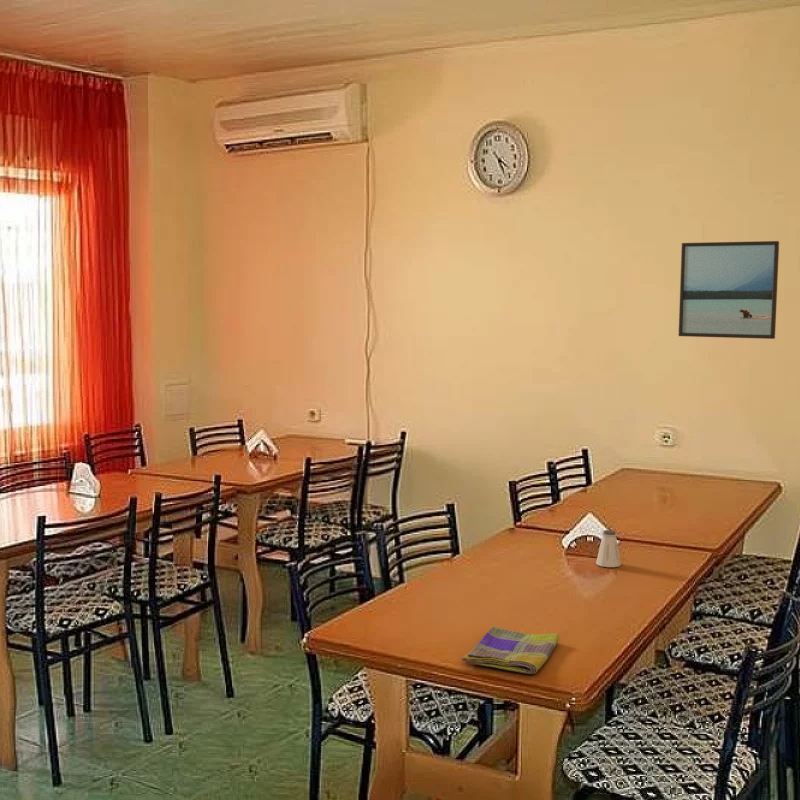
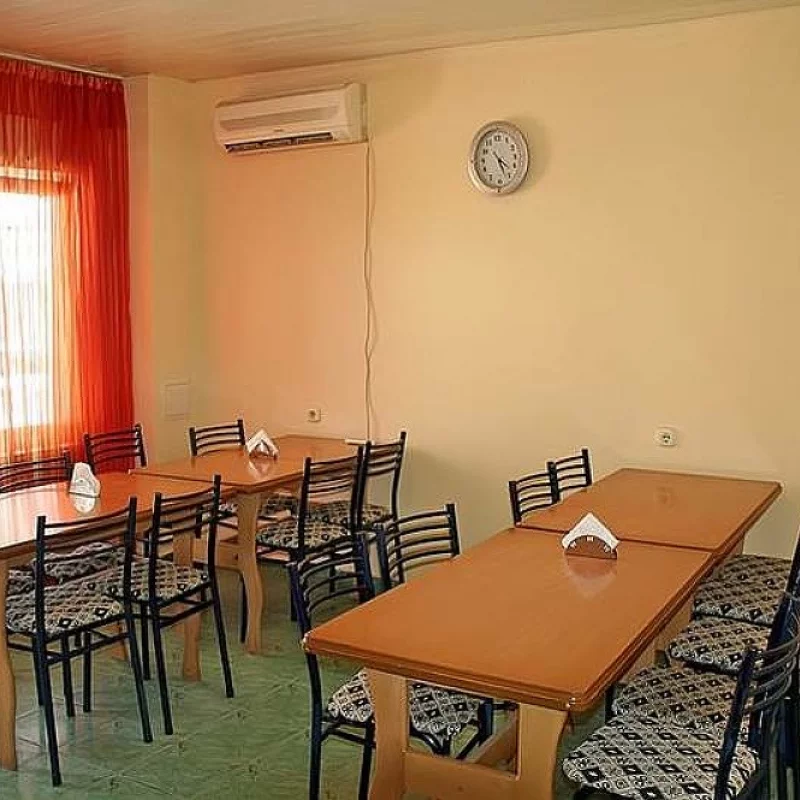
- saltshaker (609, 547)
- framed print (727, 289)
- dish towel (512, 648)
